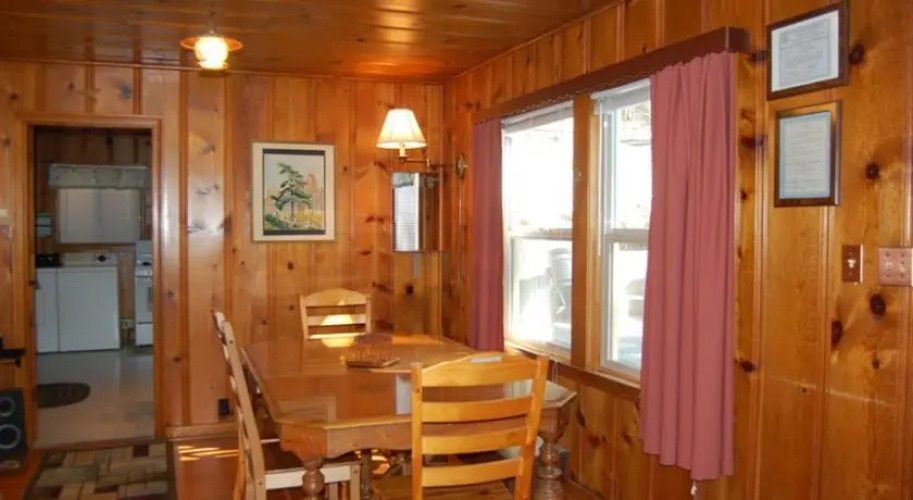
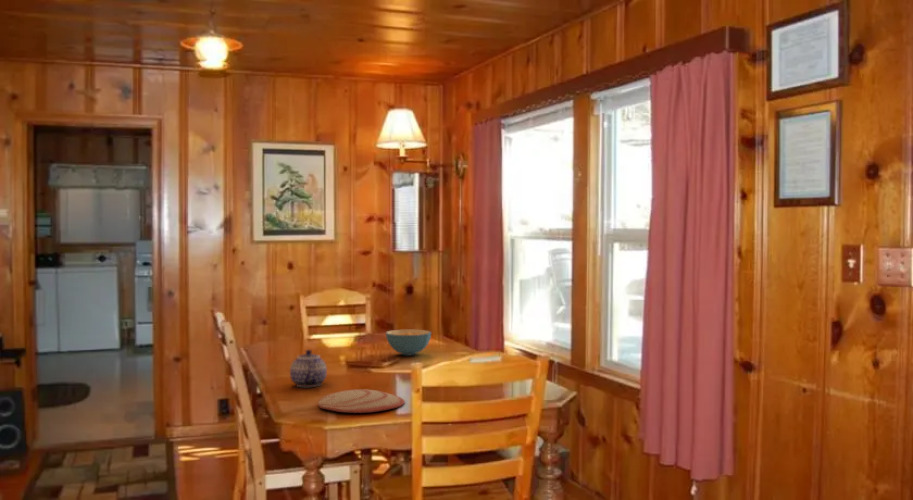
+ teapot (308, 367)
+ cereal bowl (408, 343)
+ plate (361, 398)
